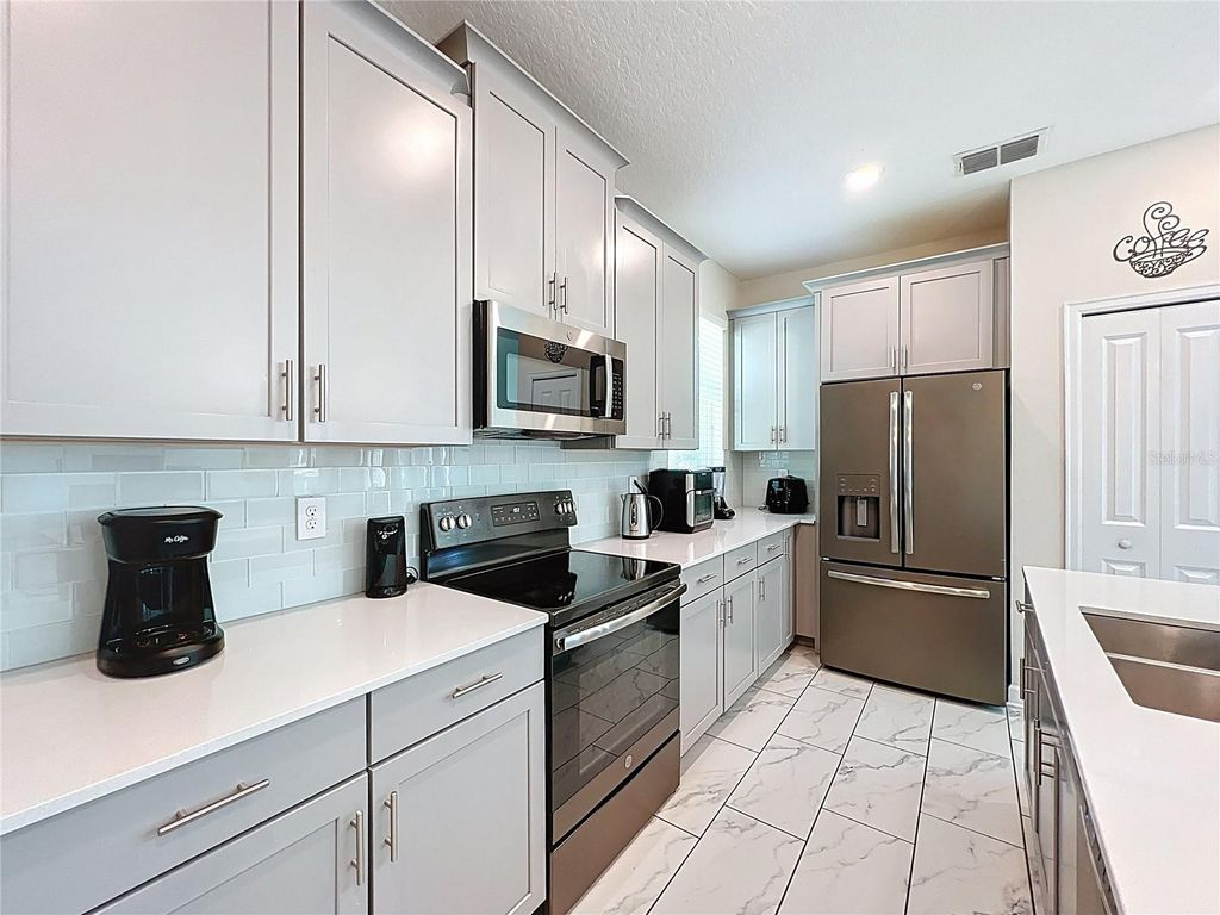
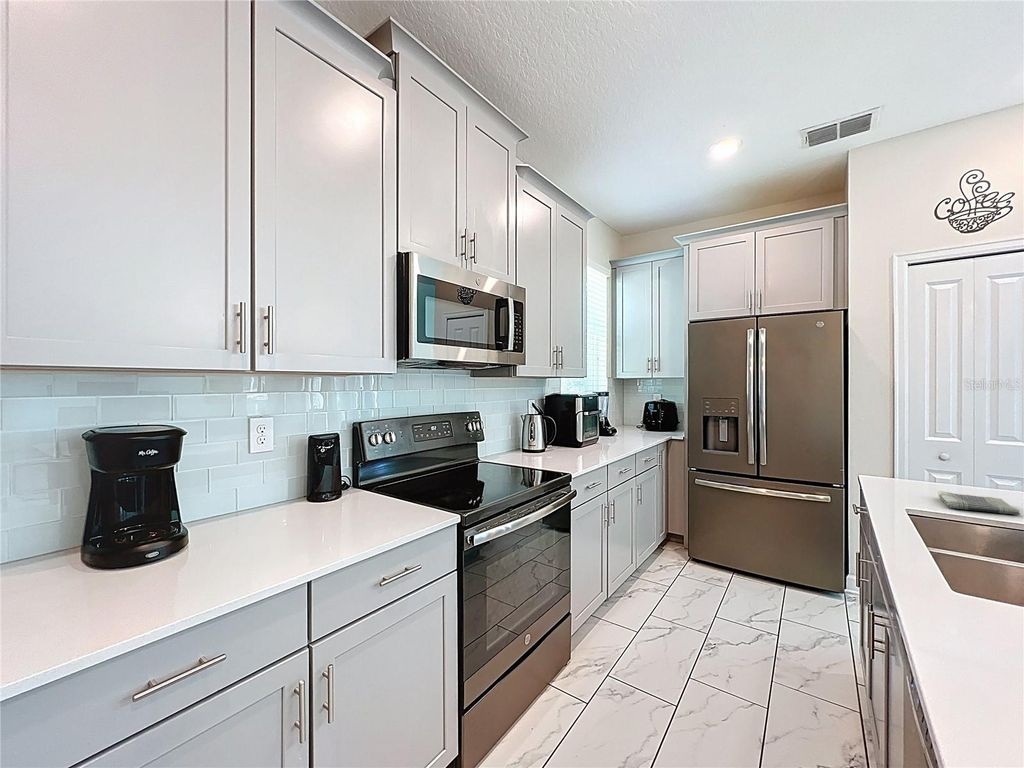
+ dish towel (975, 501)
